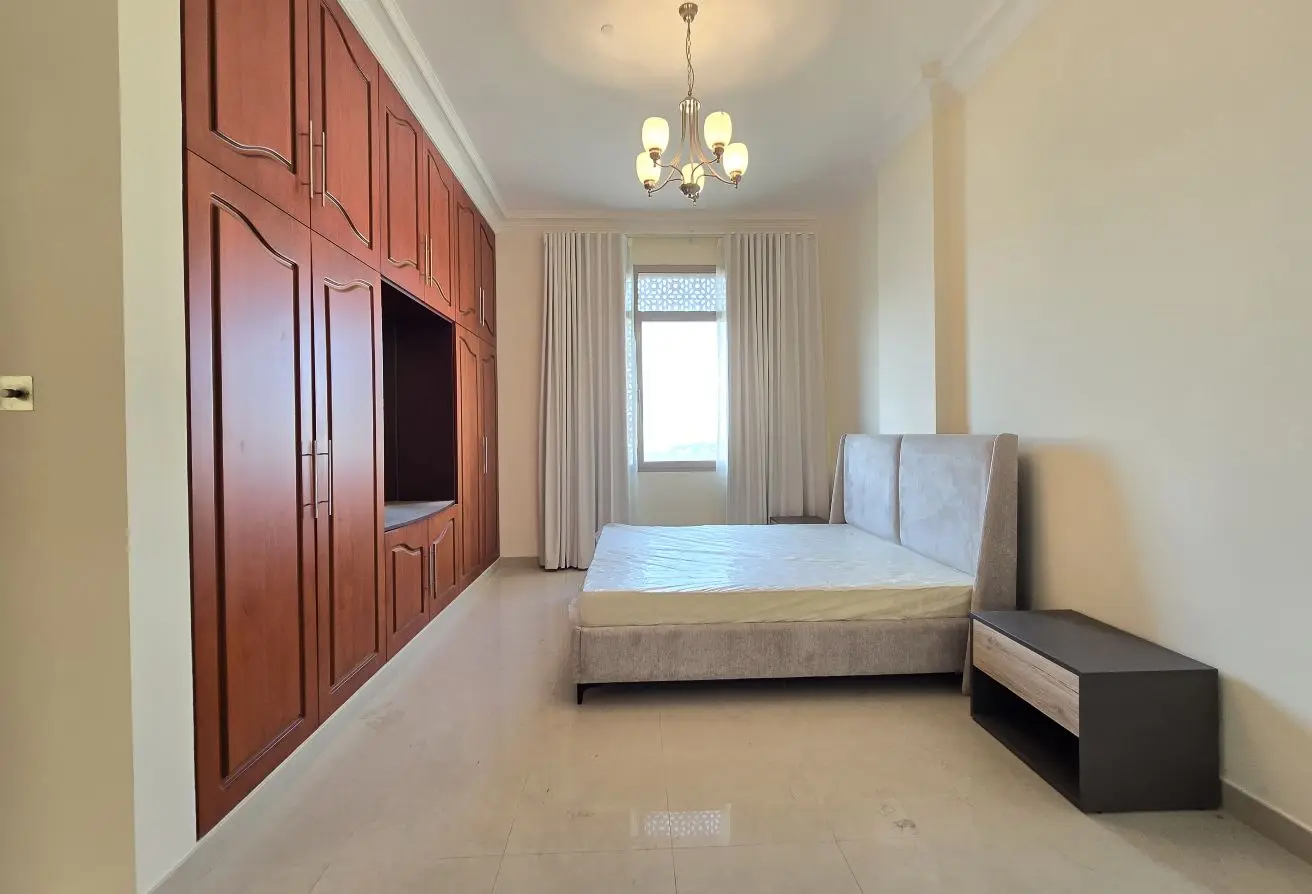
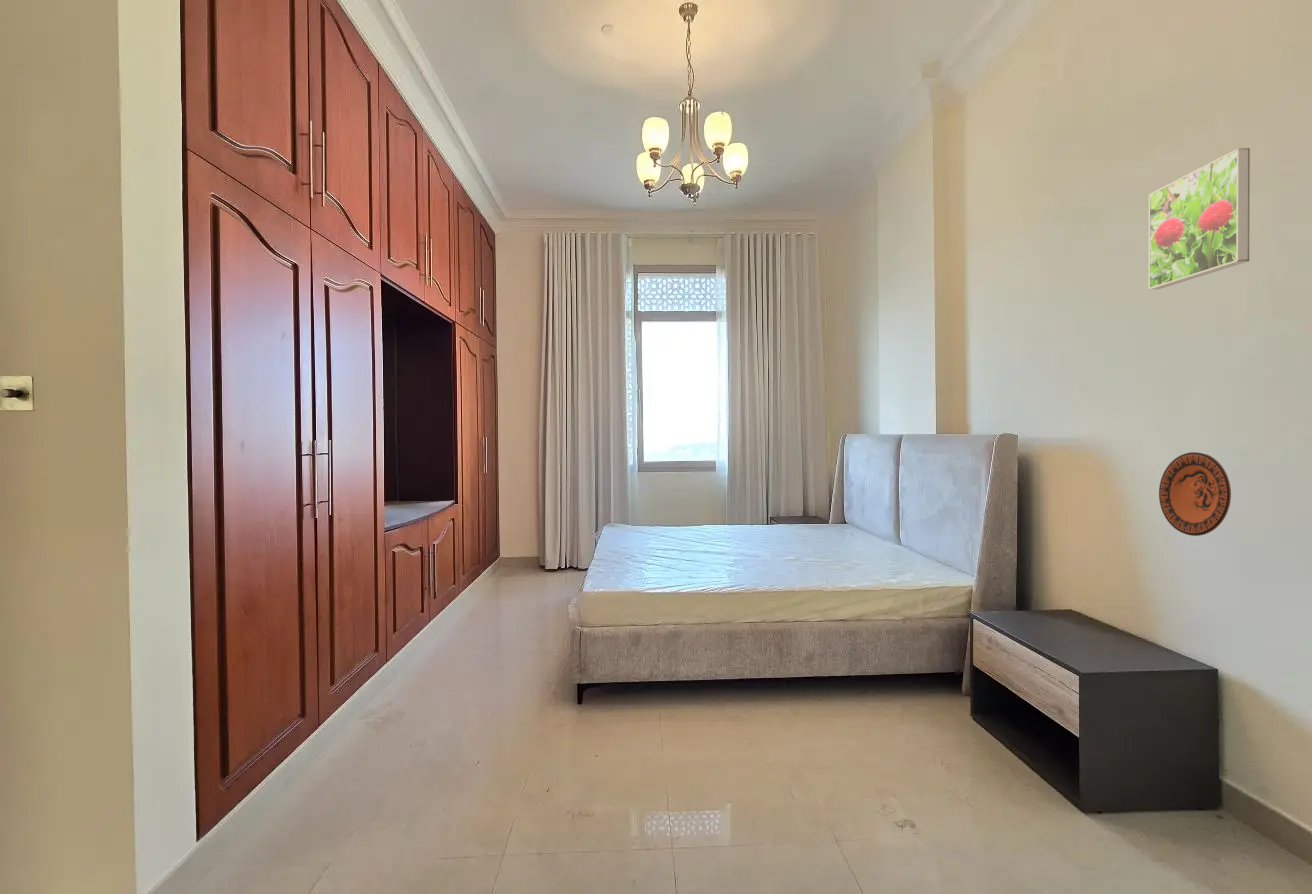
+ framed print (1194, 224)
+ decorative plate (1194, 493)
